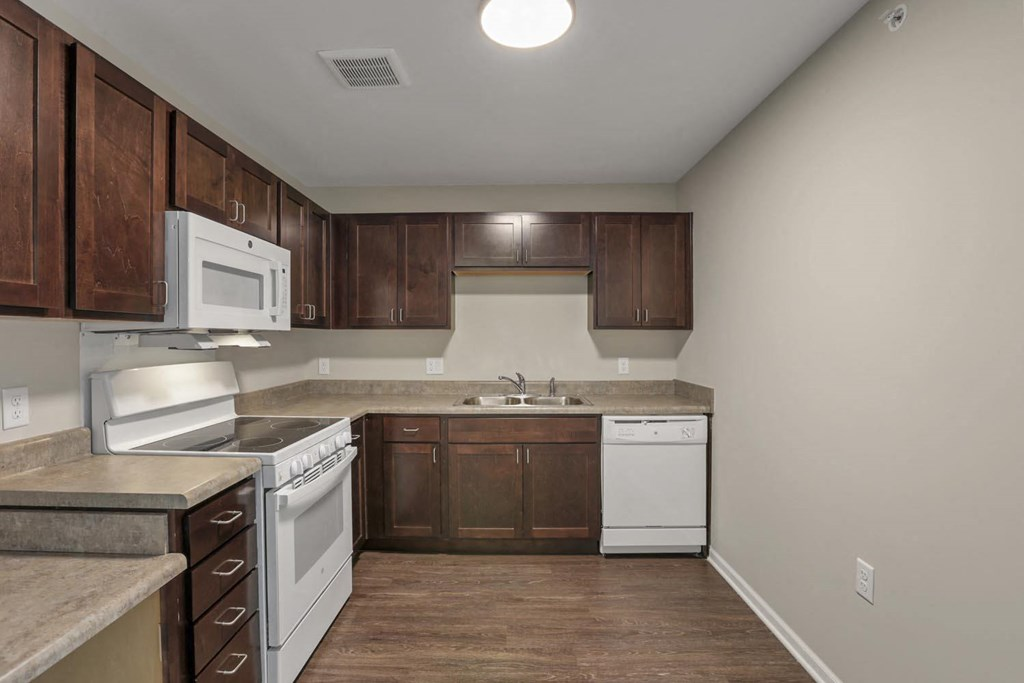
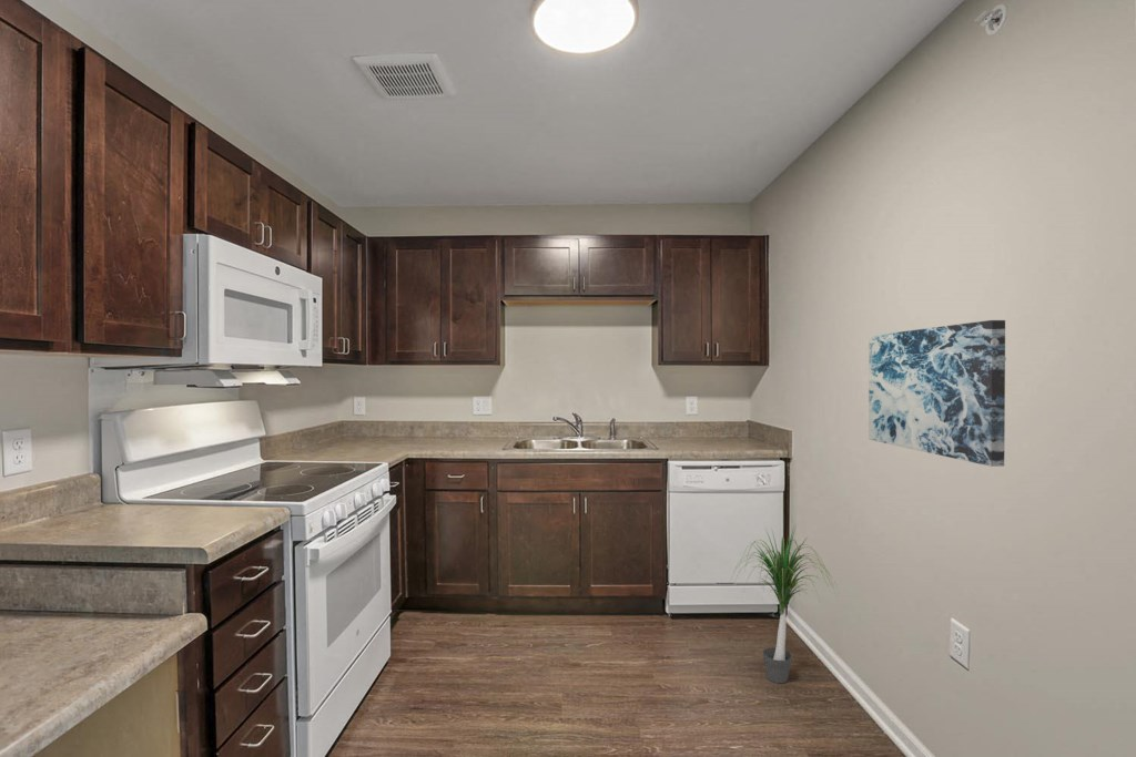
+ wall art (925, 389)
+ potted plant (782, 599)
